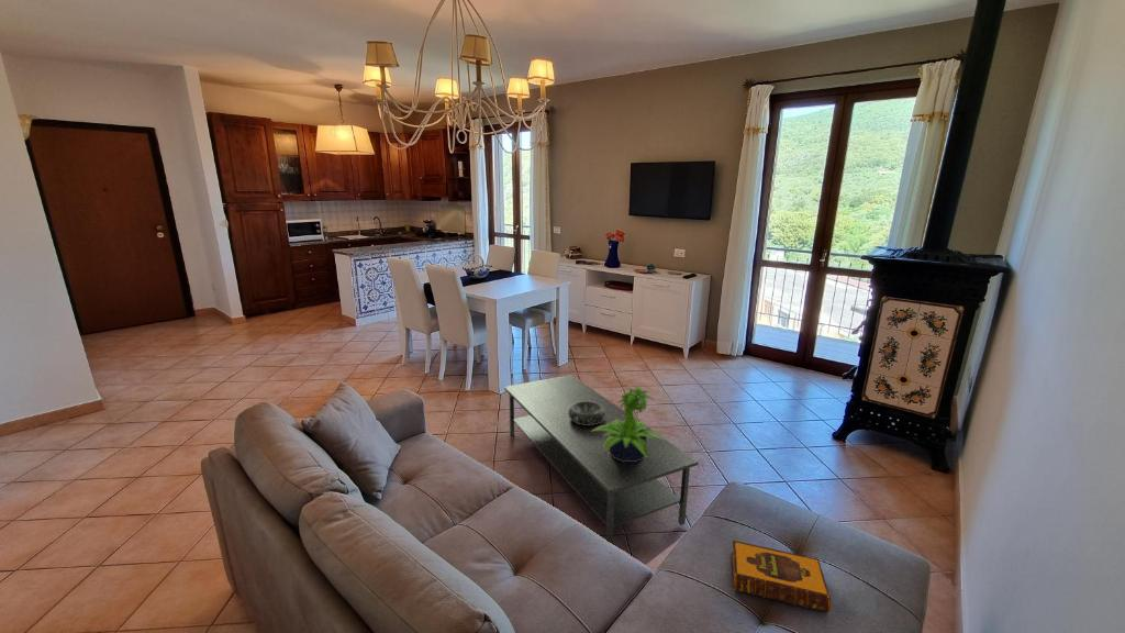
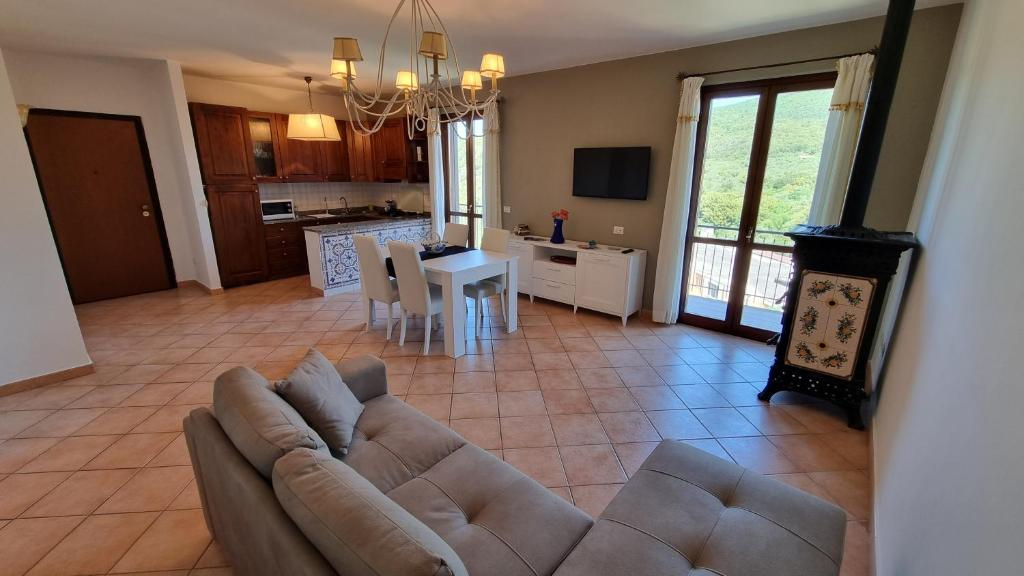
- coffee table (584, 445)
- potted plant (627, 419)
- decorative bowl (587, 412)
- hardback book (777, 576)
